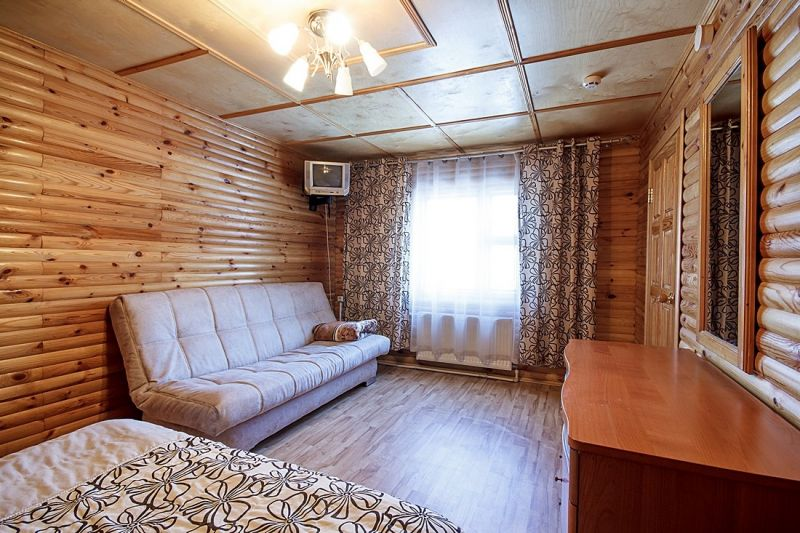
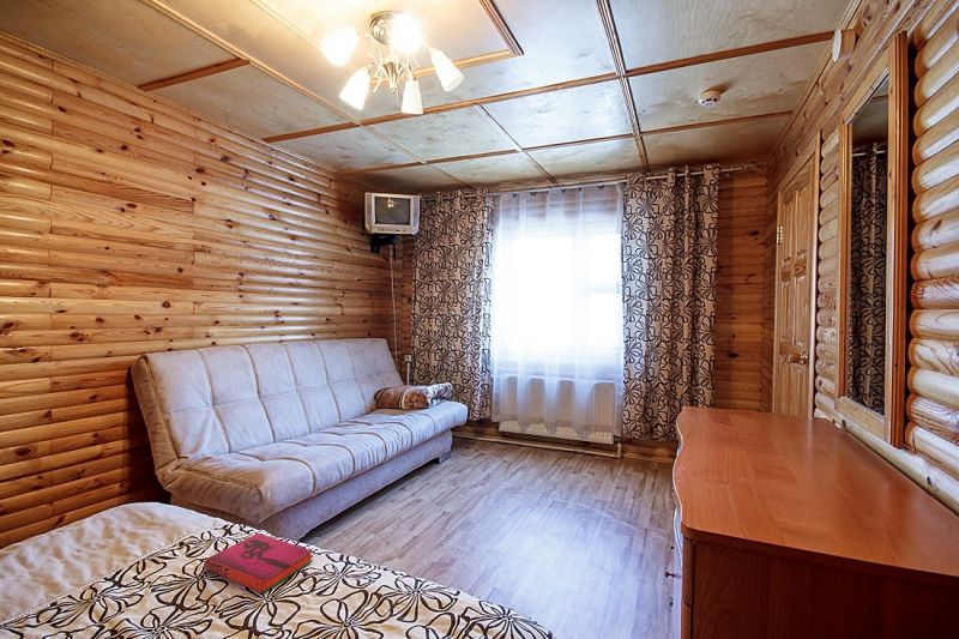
+ hardback book (259, 560)
